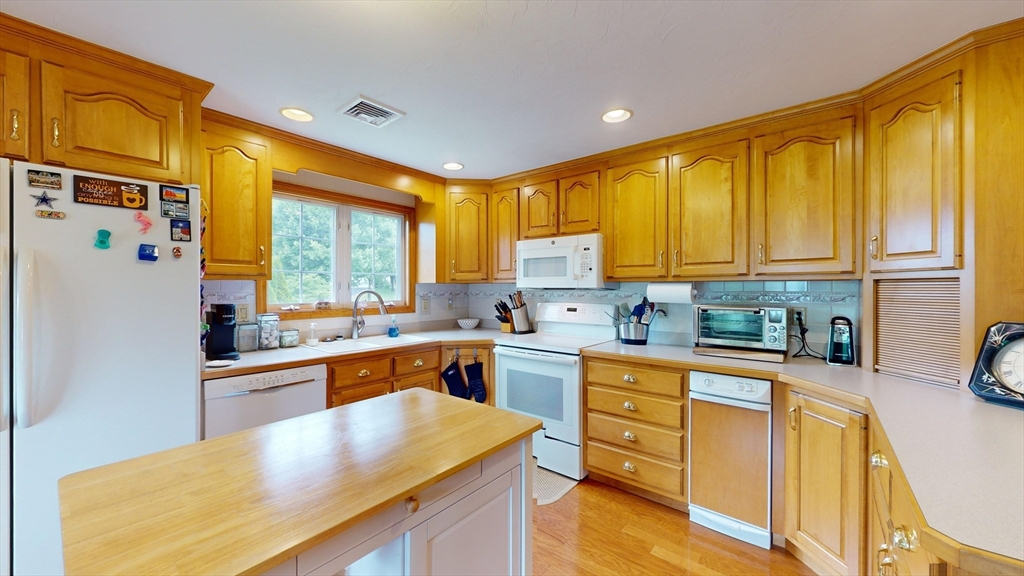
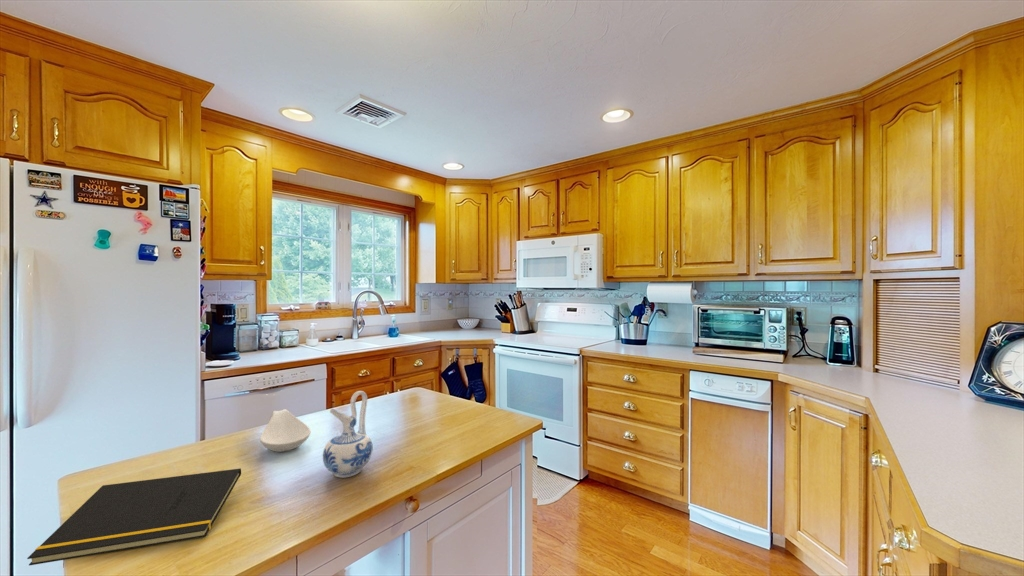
+ spoon rest (282, 428)
+ ceramic pitcher (348, 432)
+ notepad (151, 509)
